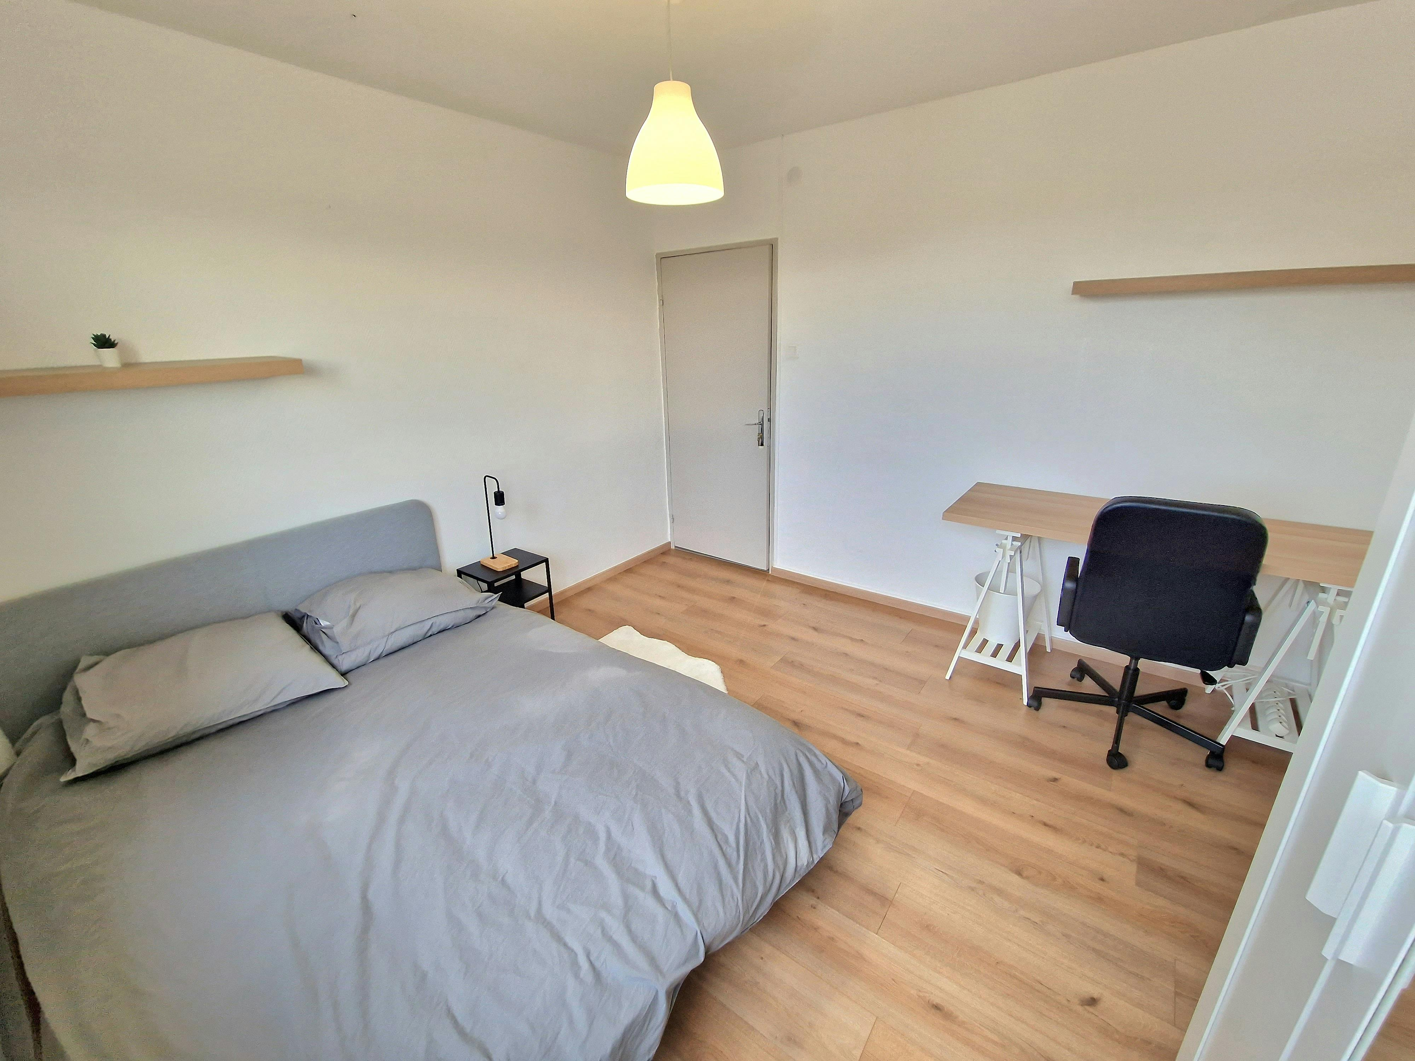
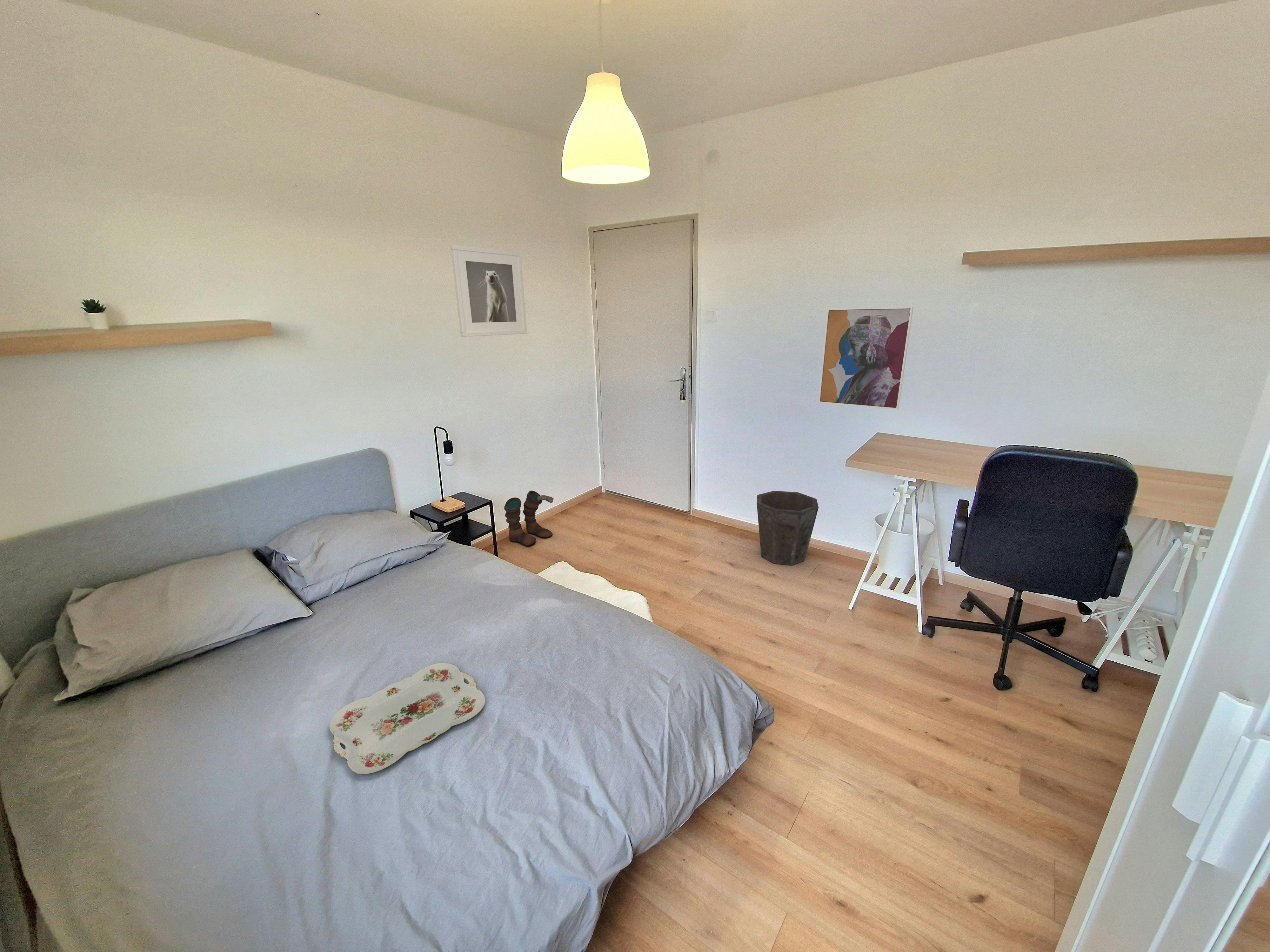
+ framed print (492, 293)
+ wall art (862, 358)
+ boots (531, 515)
+ waste bin (785, 528)
+ serving tray (410, 712)
